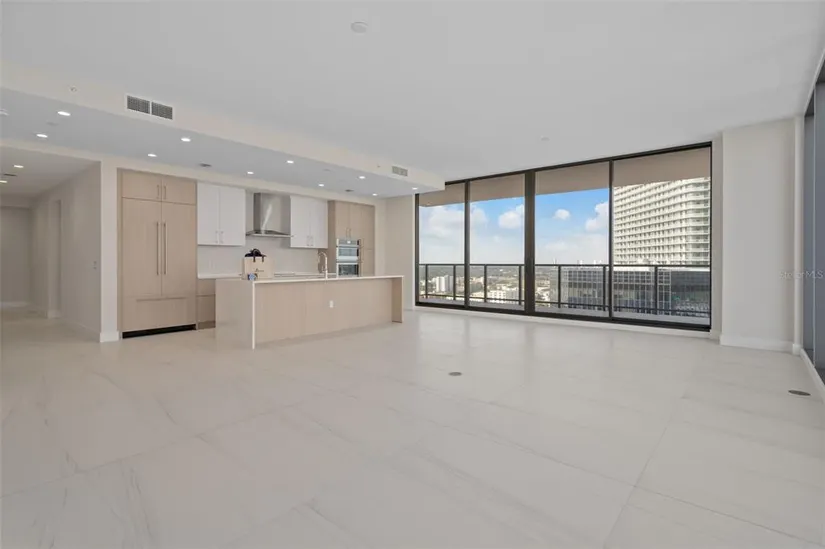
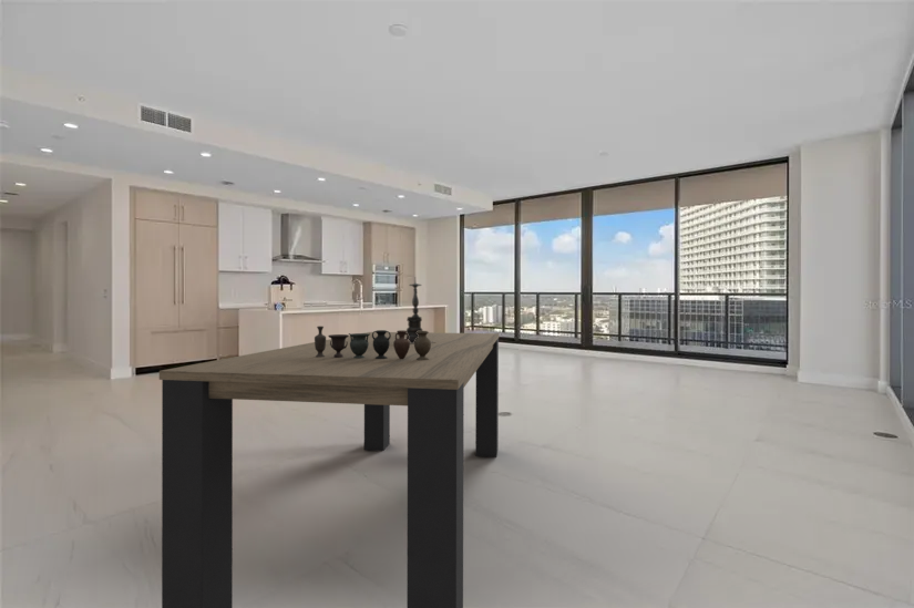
+ vase (373, 341)
+ dining table (389, 426)
+ candle holder (415, 308)
